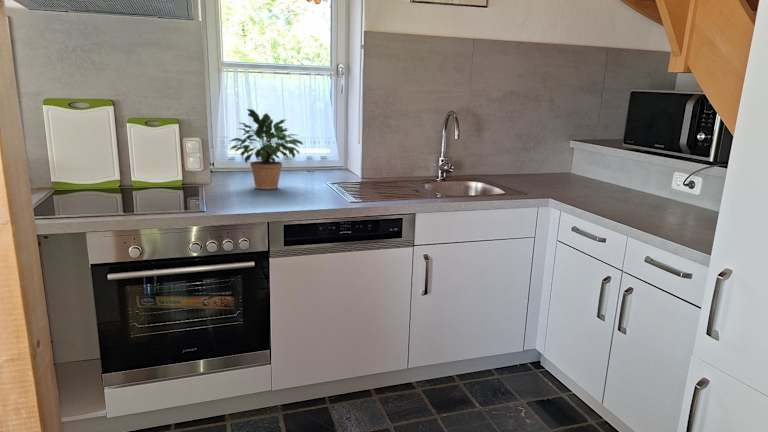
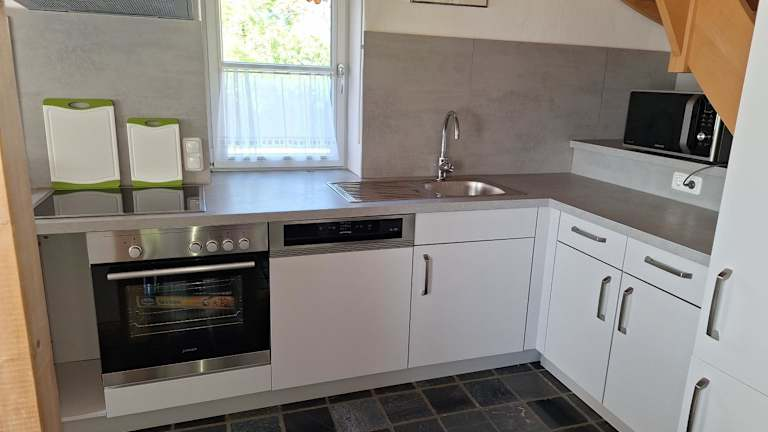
- potted plant (270, 149)
